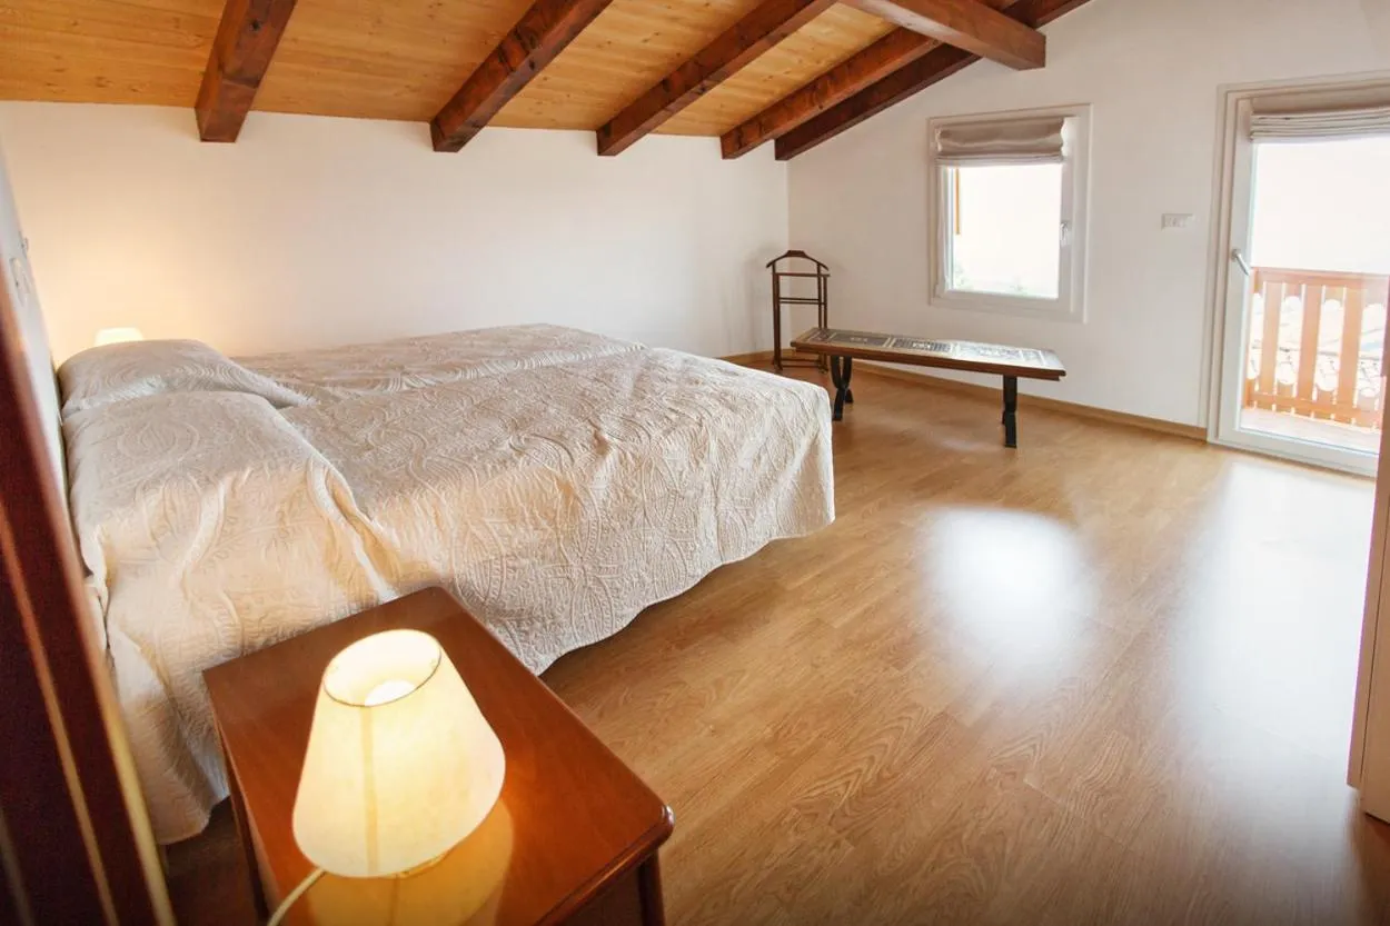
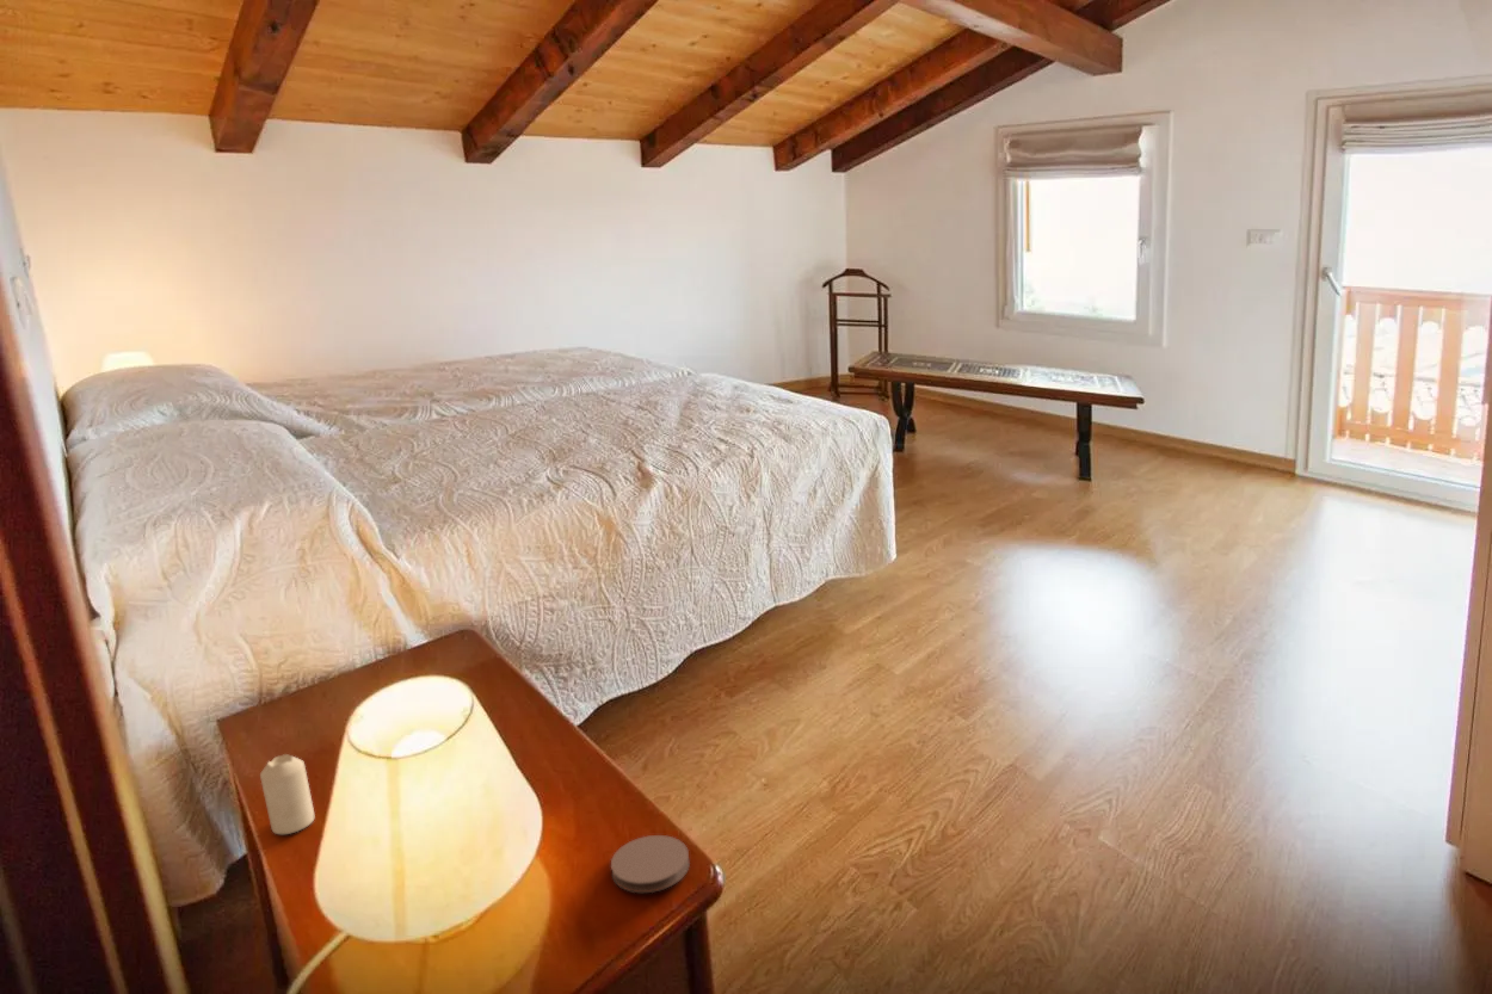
+ coaster (649, 863)
+ candle (286, 791)
